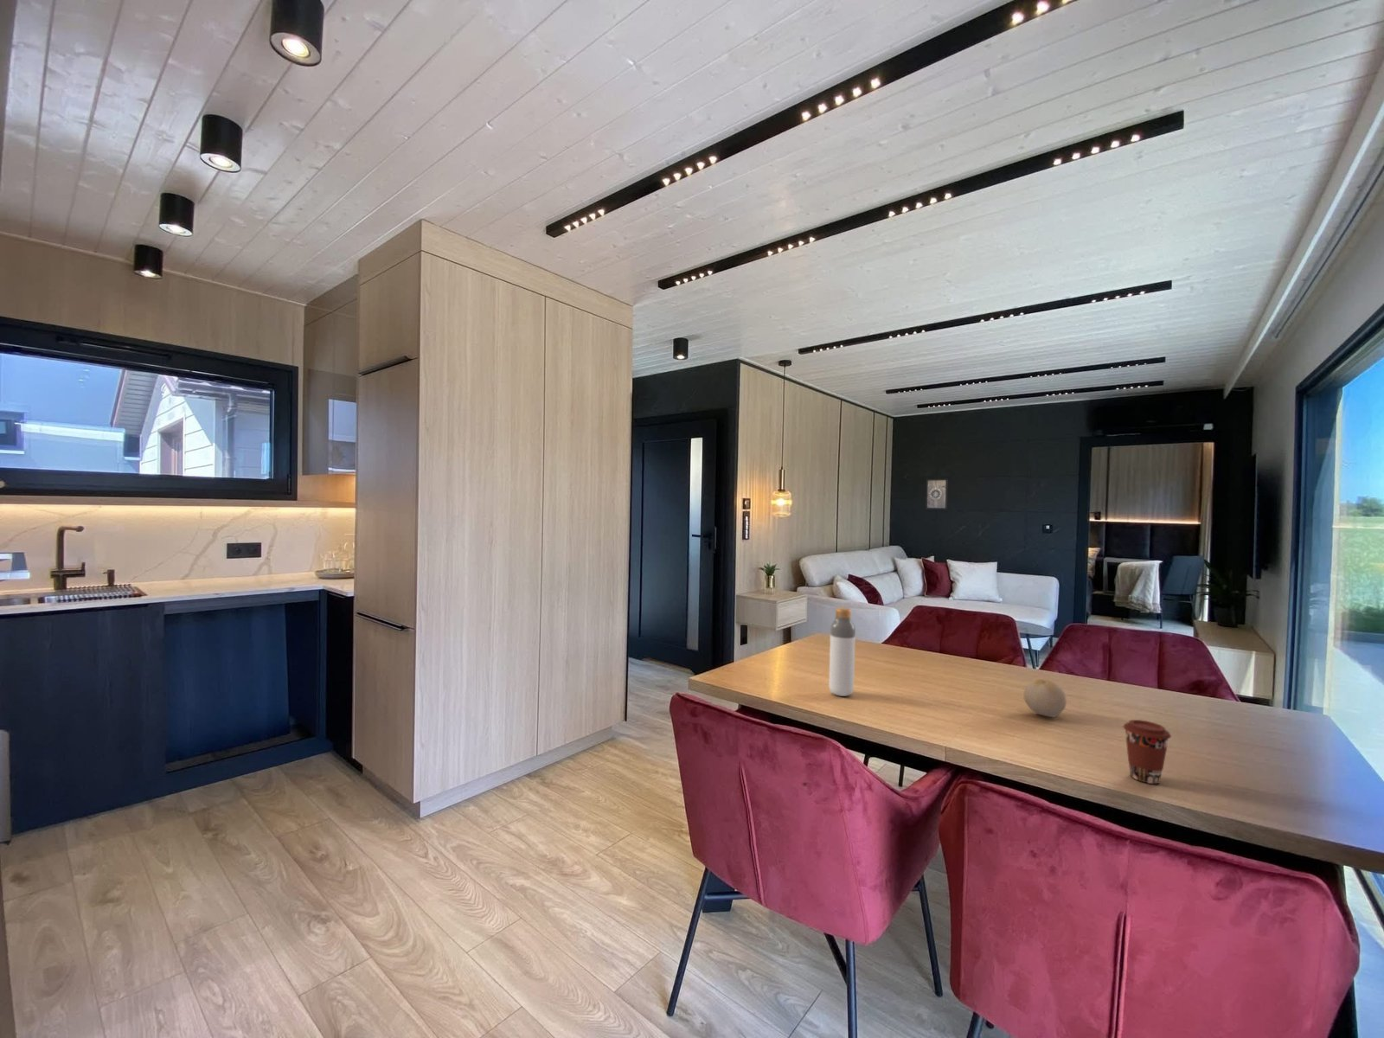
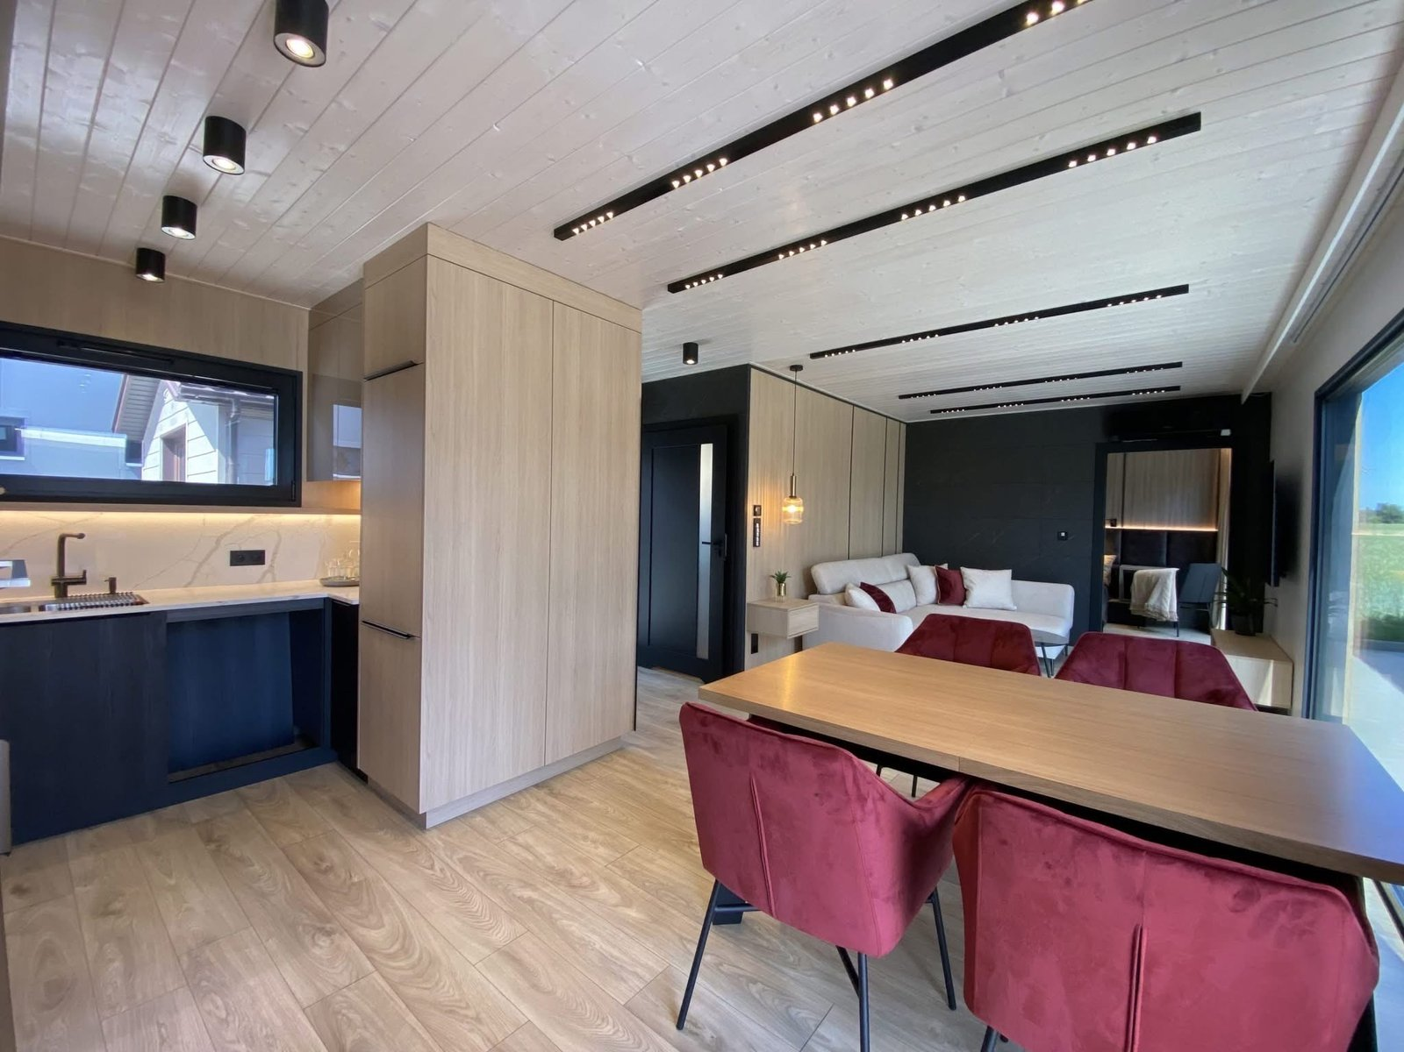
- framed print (936, 494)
- bottle (841, 651)
- fruit (1045, 698)
- coffee cup (1145, 751)
